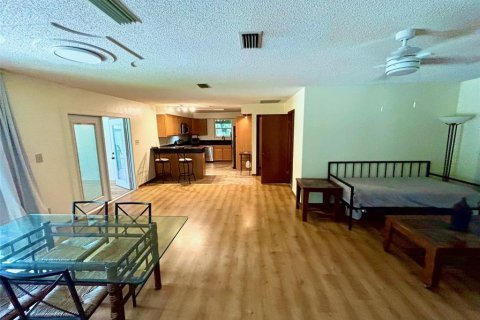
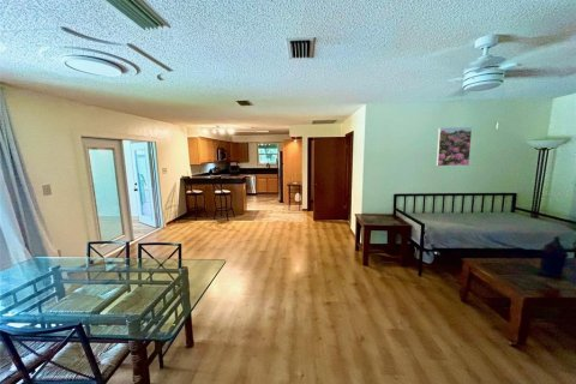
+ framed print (454, 146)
